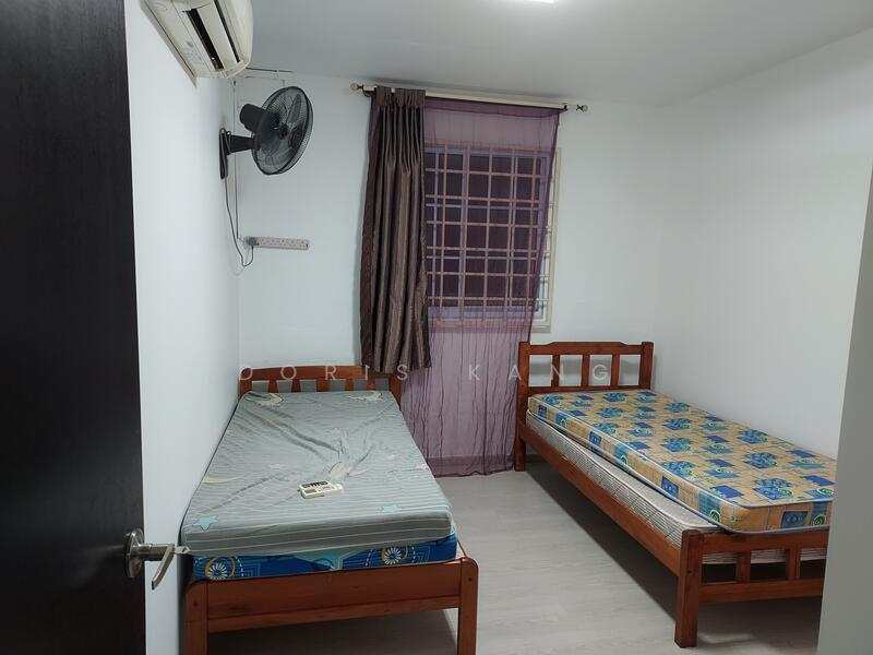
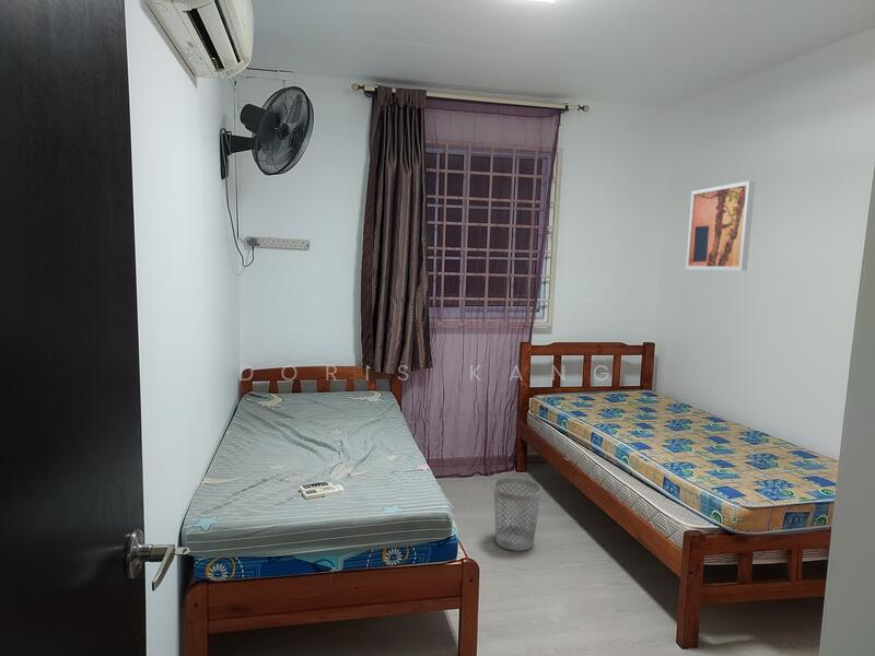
+ wall art (718, 229)
+ wastebasket (515, 514)
